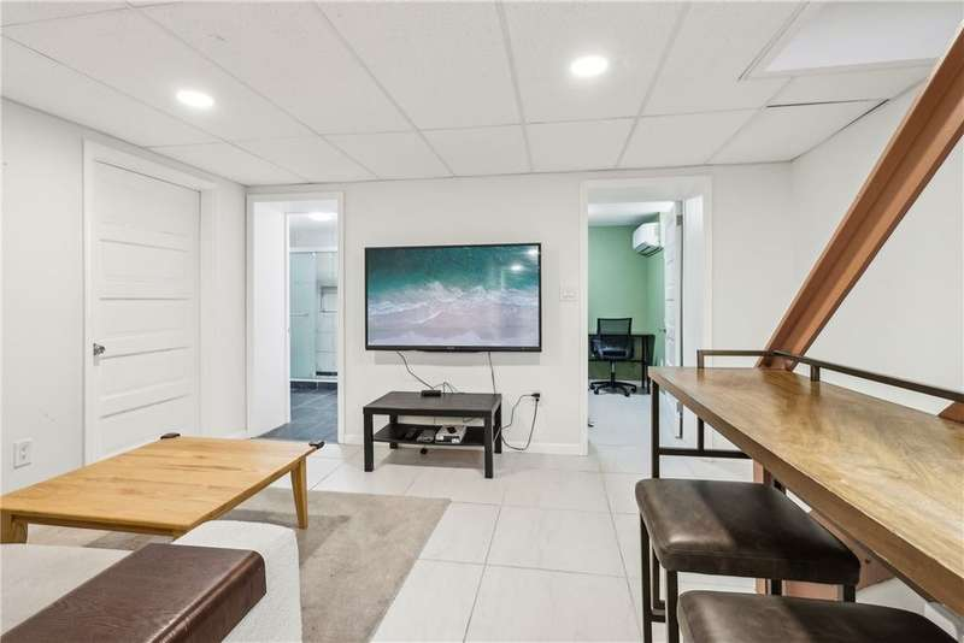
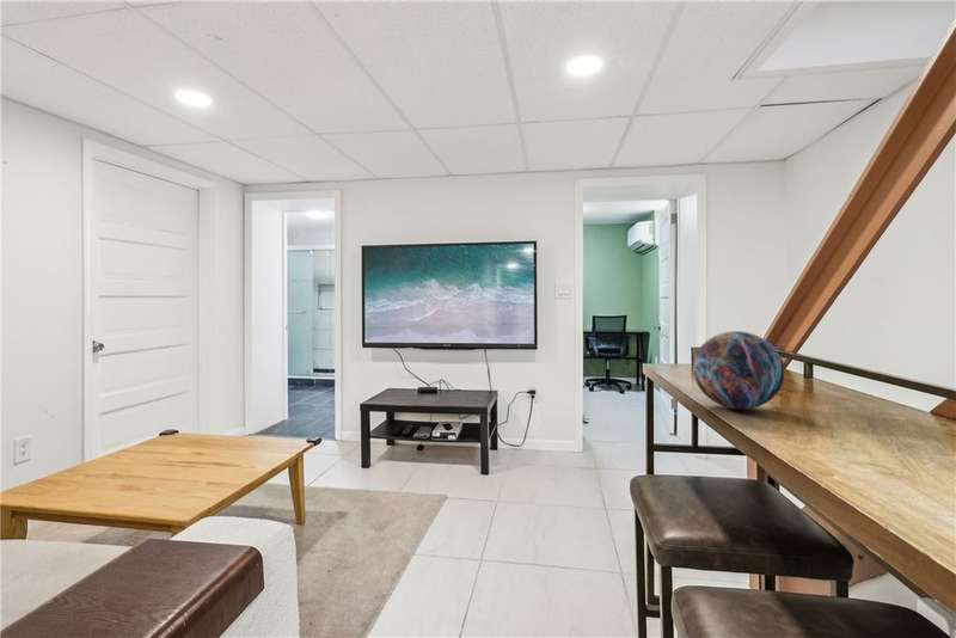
+ decorative orb (736, 369)
